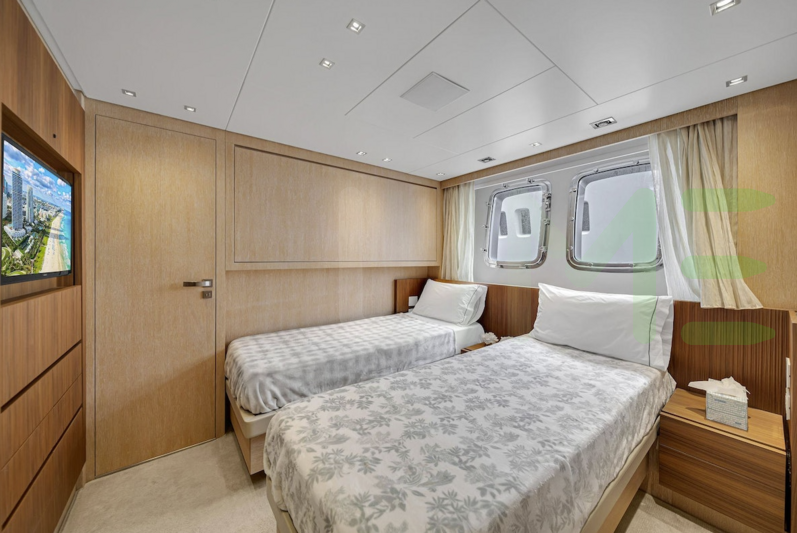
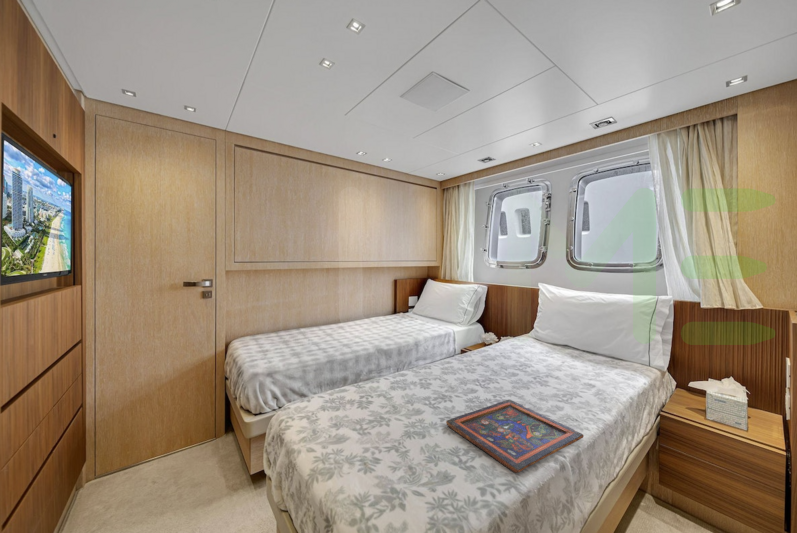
+ painted panel (512, 429)
